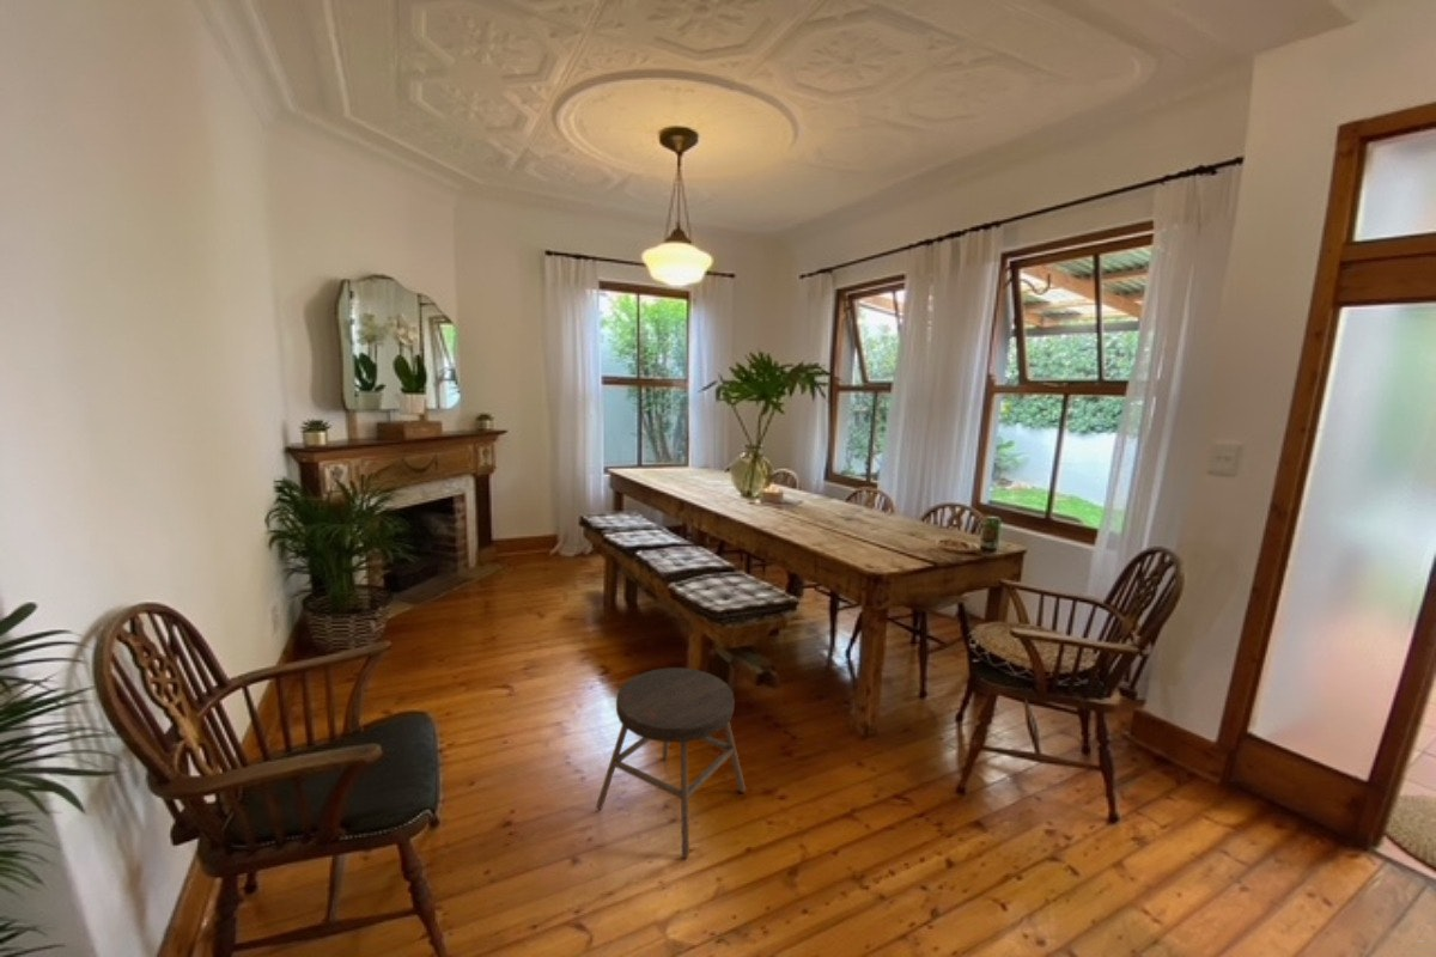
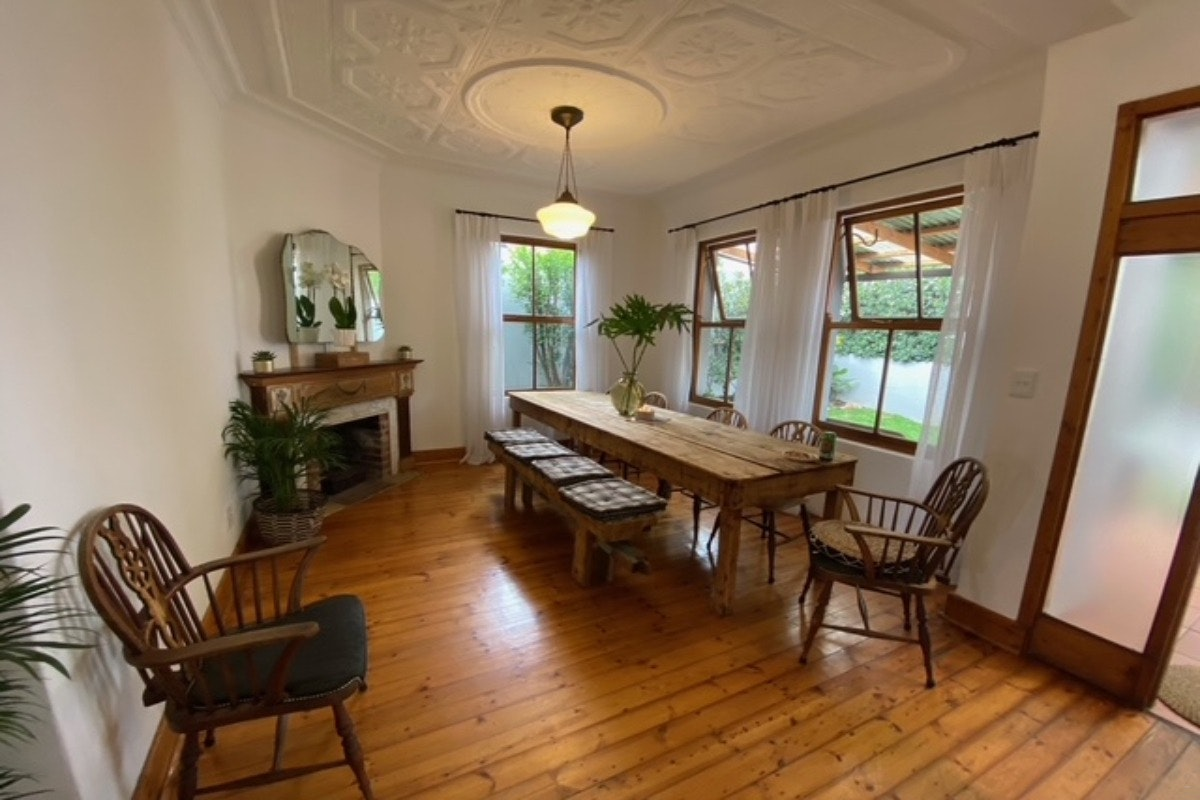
- stool (668, 749)
